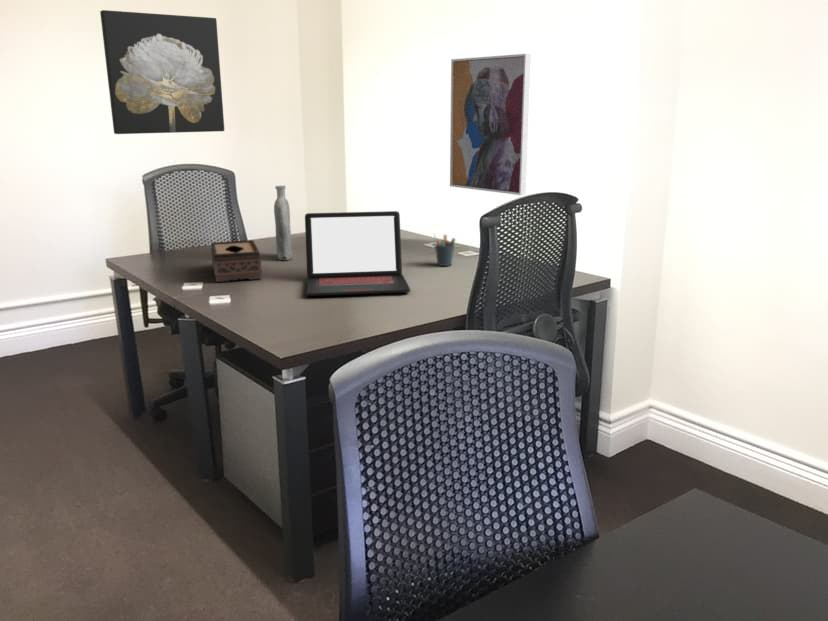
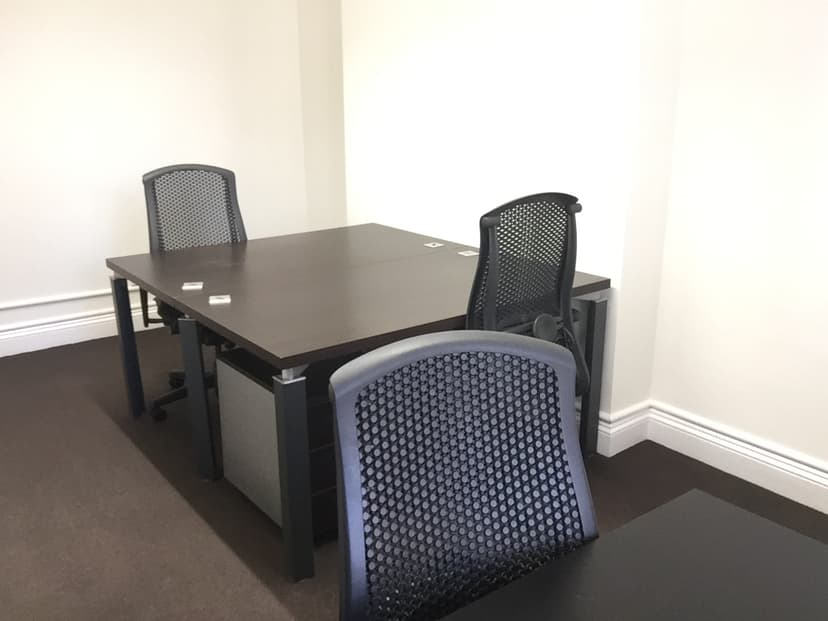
- pen holder (444, 249)
- tissue box (235, 260)
- wall art (487, 125)
- laptop (355, 252)
- wall art (166, 74)
- bottle (282, 222)
